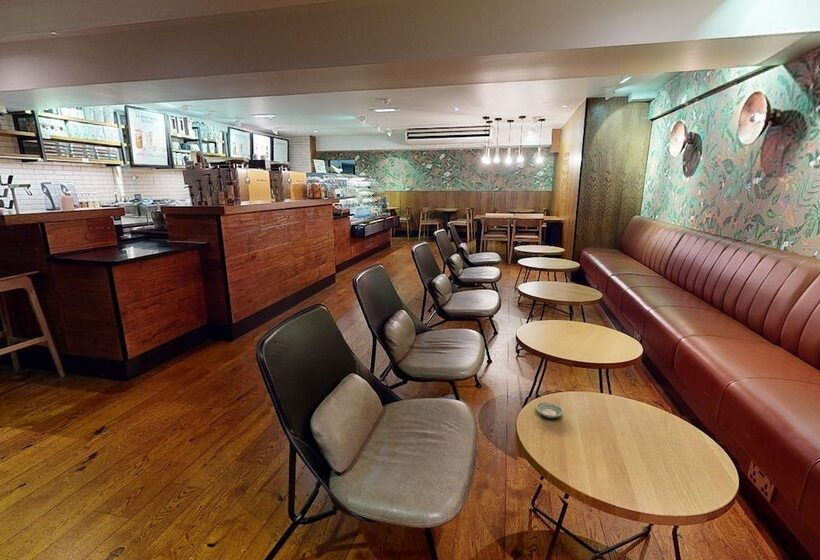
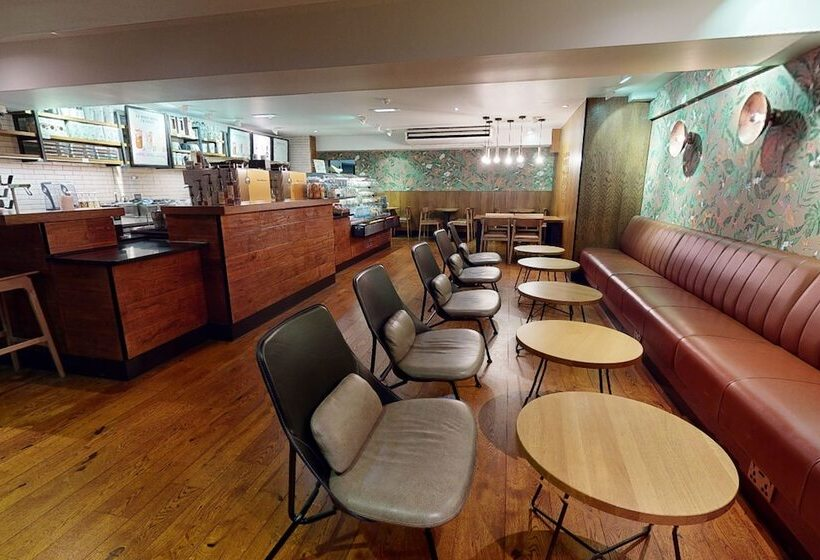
- saucer (549, 411)
